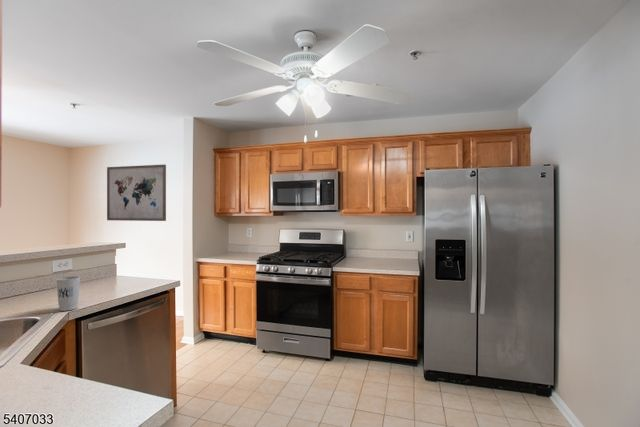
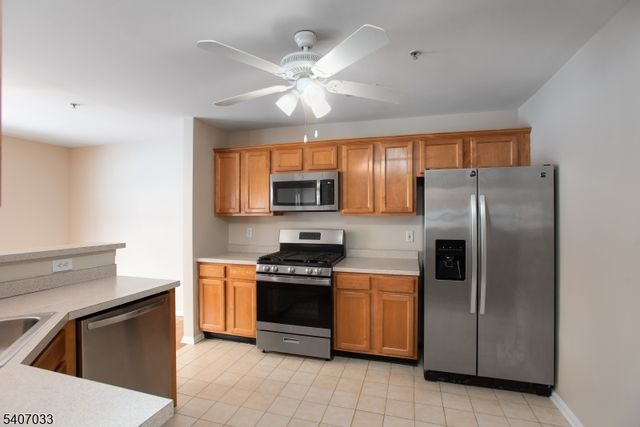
- wall art (135, 193)
- cup (68, 293)
